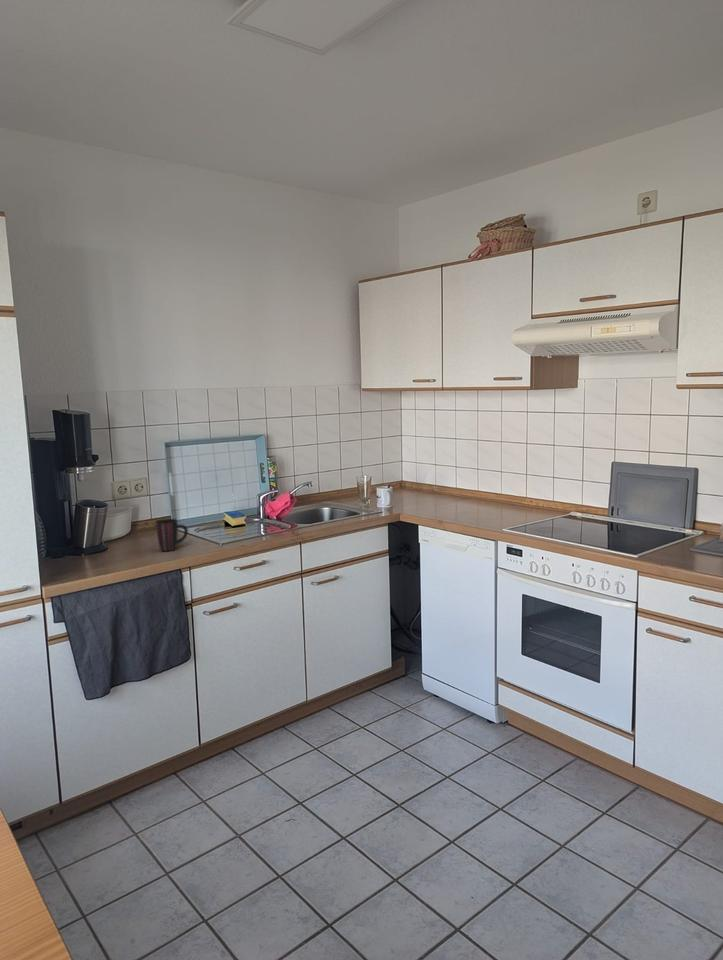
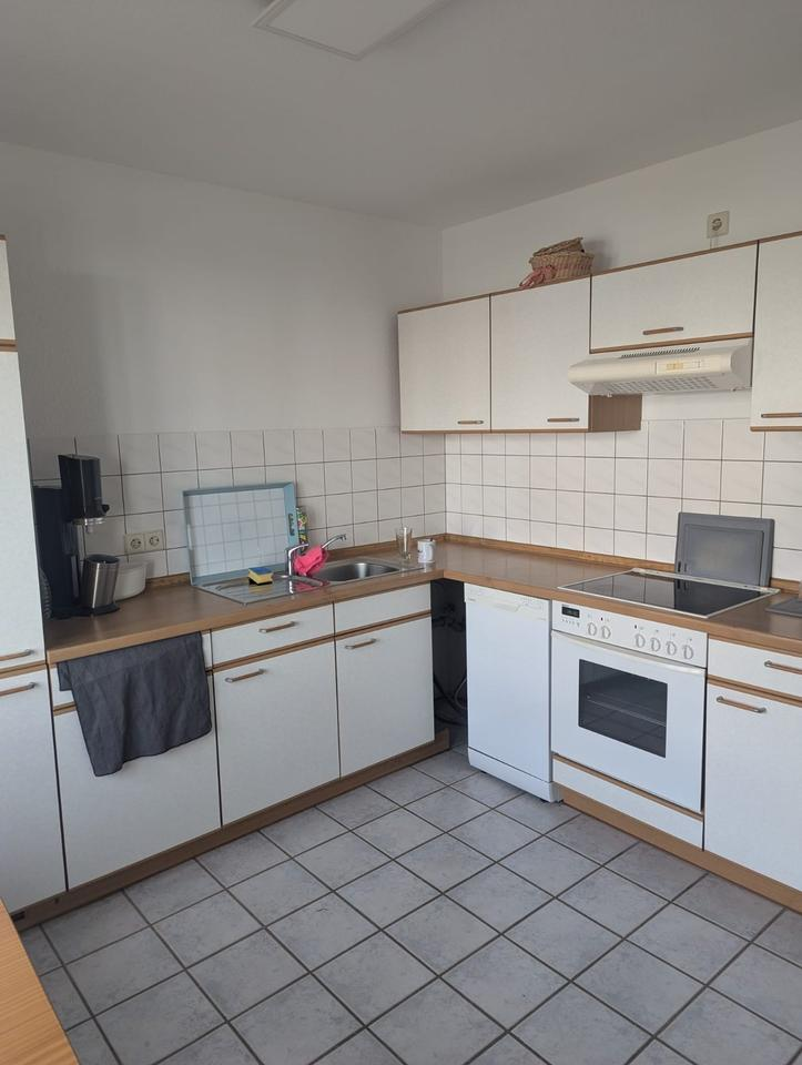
- mug (170, 534)
